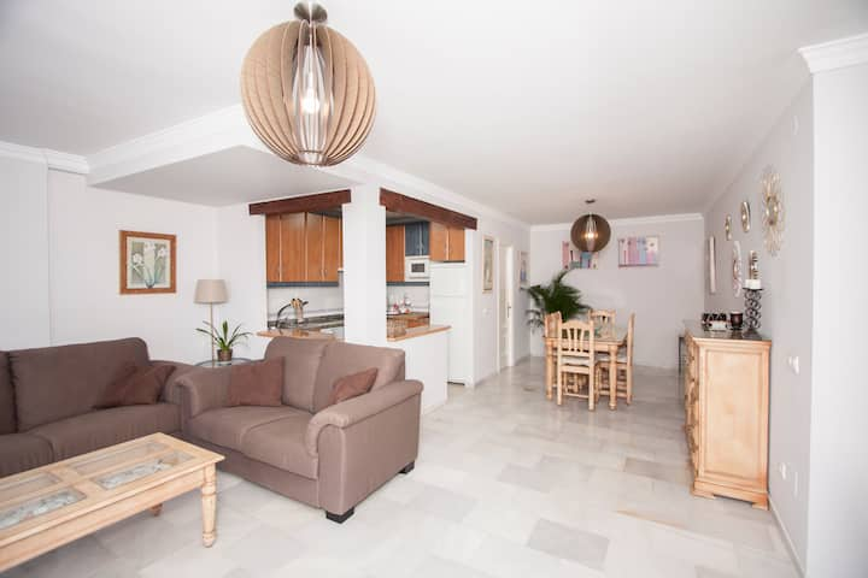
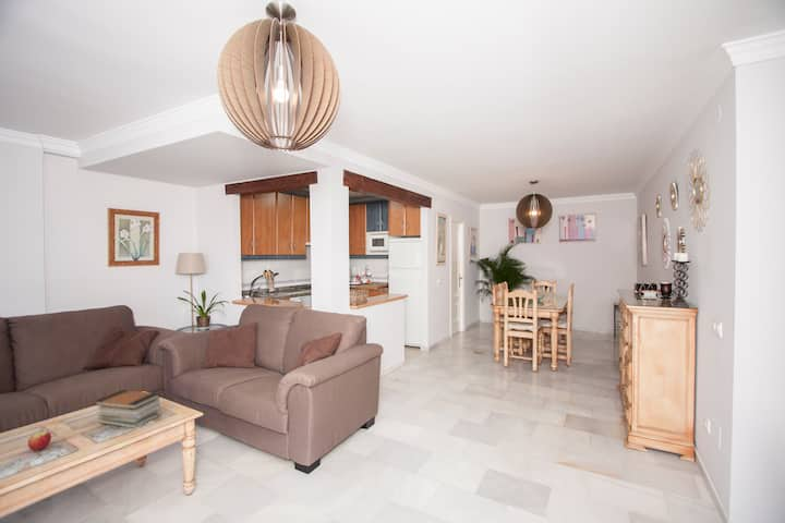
+ apple (39, 438)
+ book stack (129, 408)
